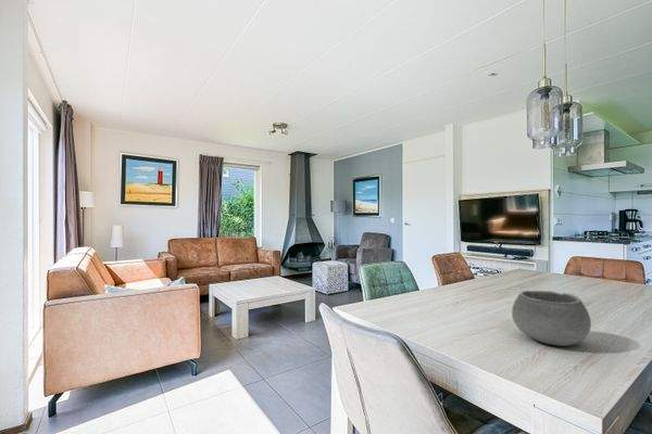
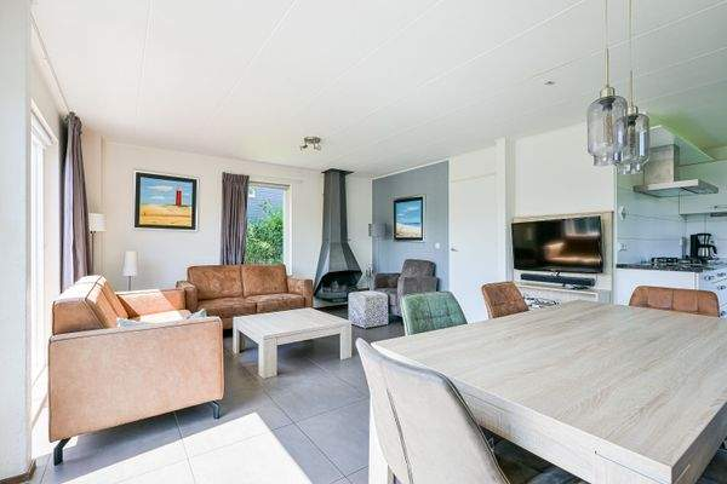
- bowl (549, 317)
